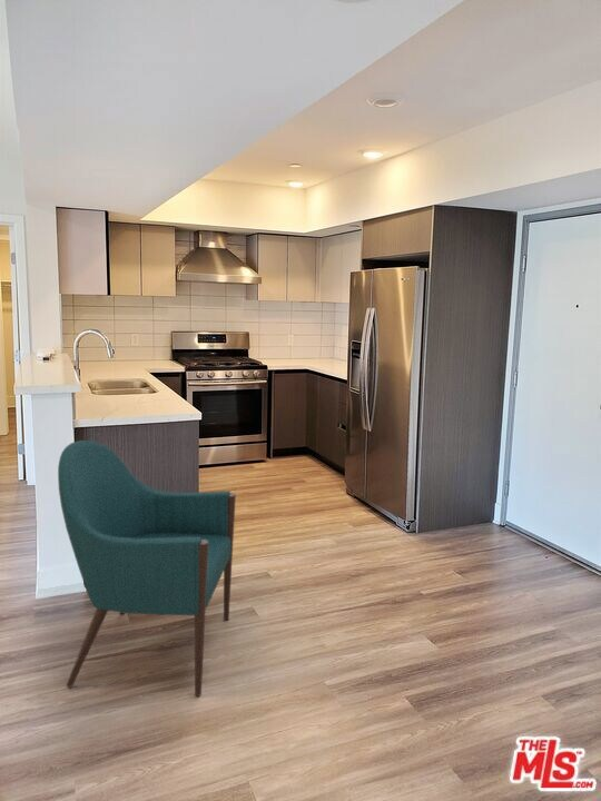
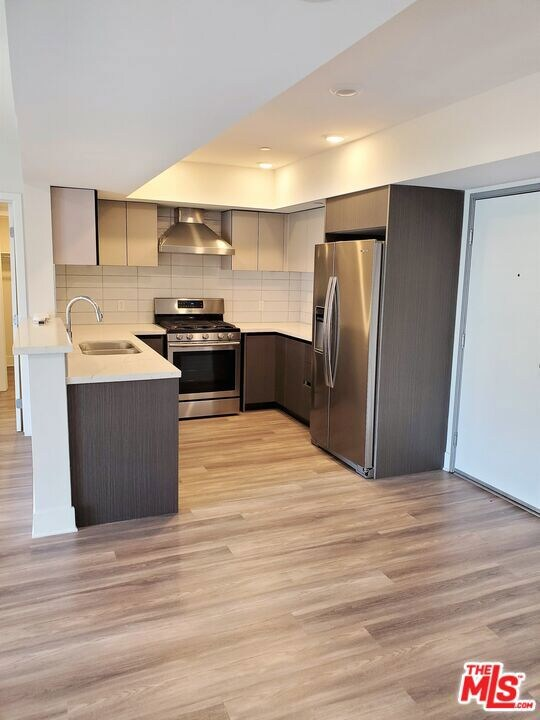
- chair (147, 550)
